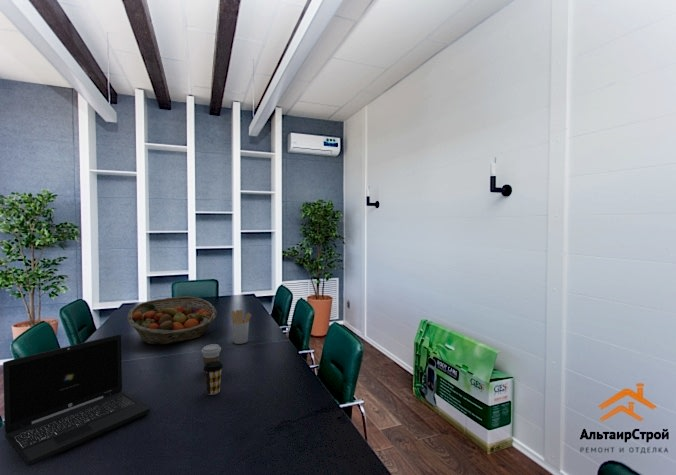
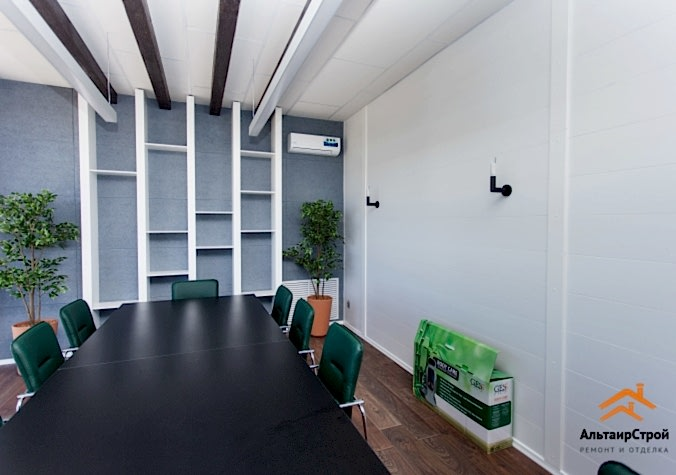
- coffee cup (213, 377)
- utensil holder (239, 325)
- fruit basket (174, 319)
- laptop (81, 389)
- coffee cup (211, 358)
